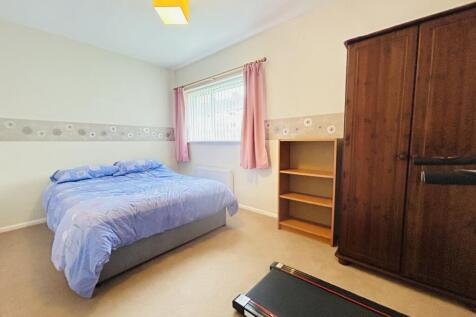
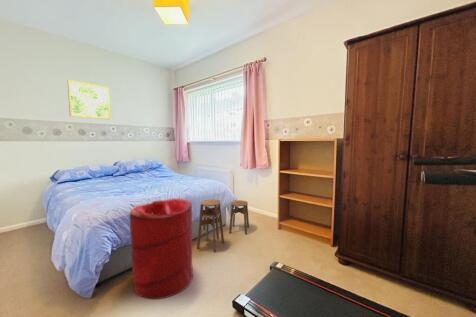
+ stool (230, 217)
+ wall art (90, 100)
+ laundry hamper (163, 241)
